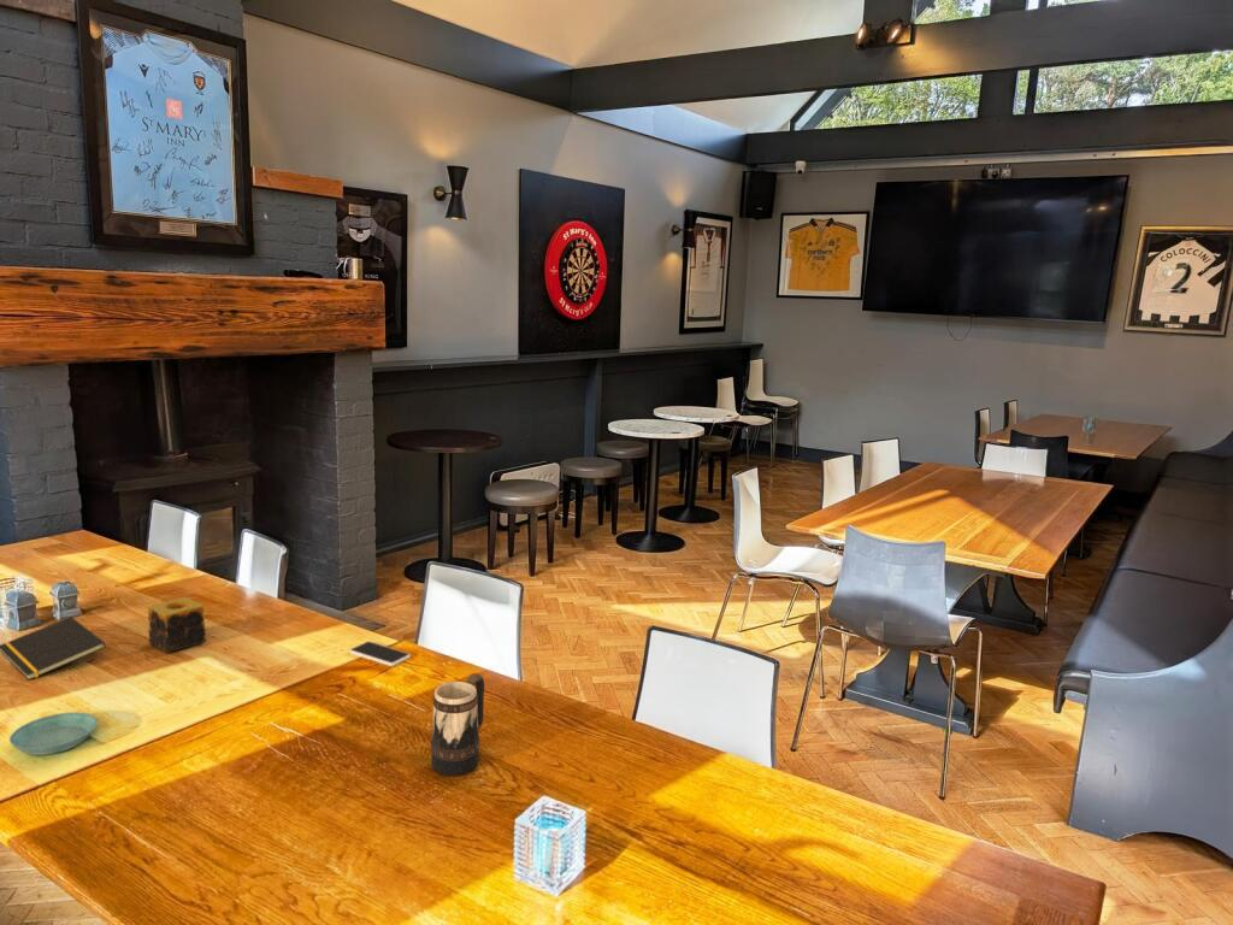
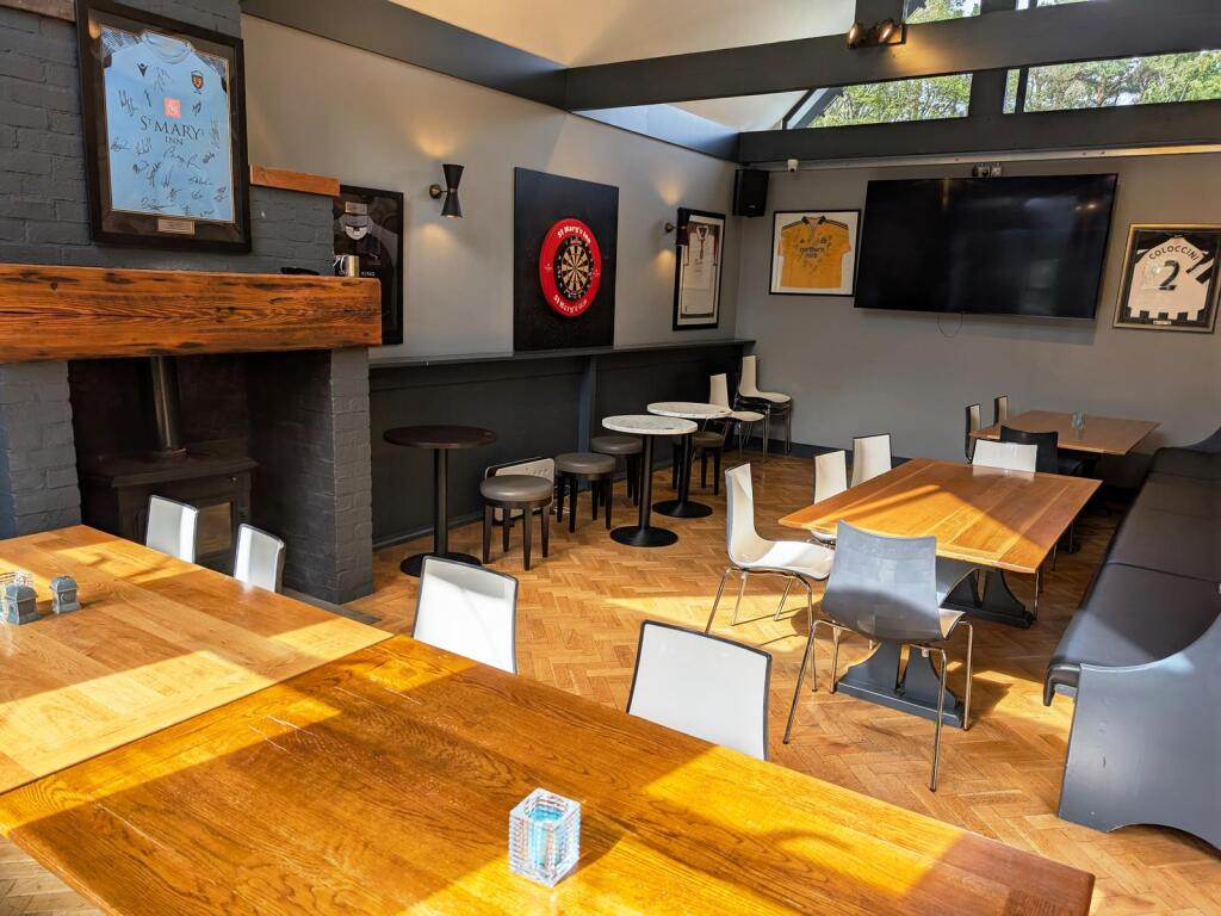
- candle (176, 624)
- beer mug (461, 721)
- saucer (54, 735)
- notepad (51, 646)
- smartphone (379, 653)
